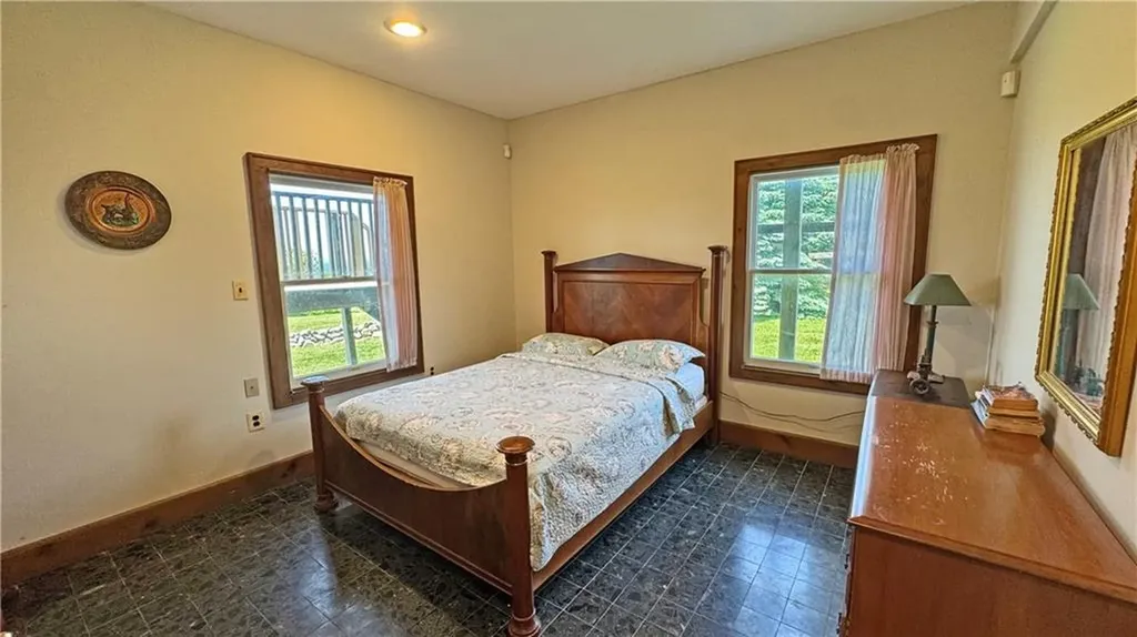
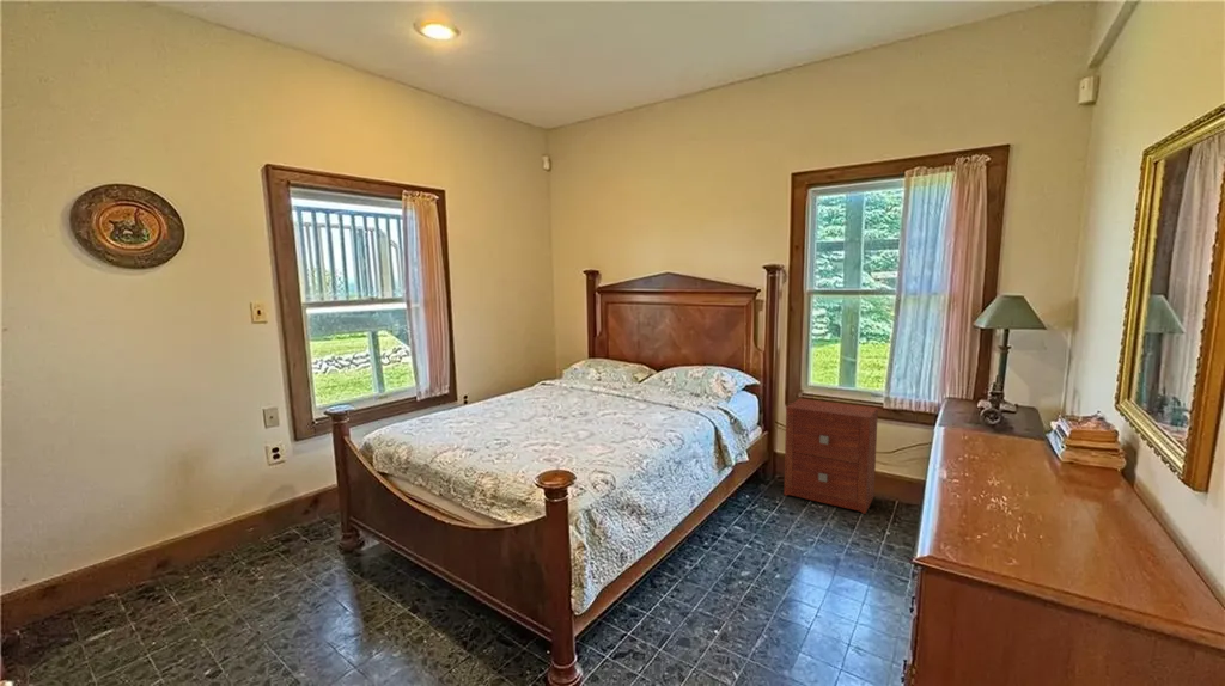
+ nightstand (829, 452)
